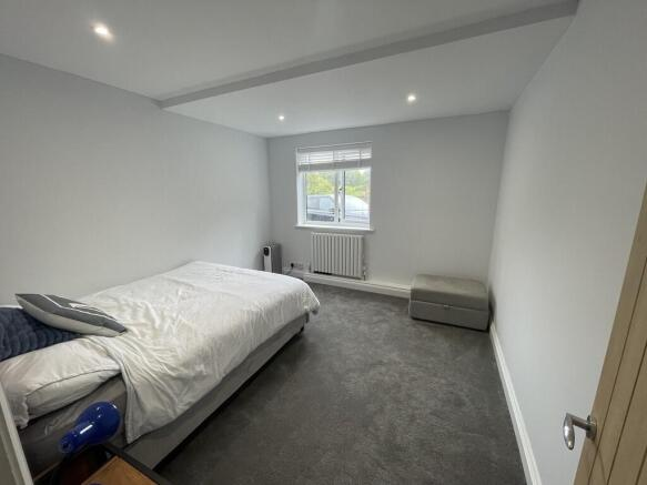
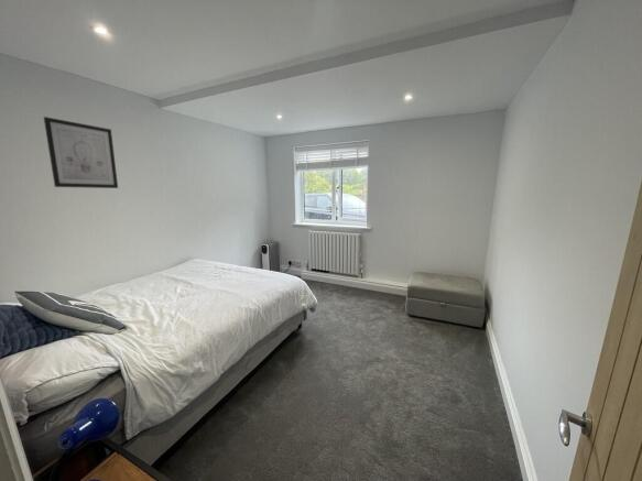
+ wall art (84, 156)
